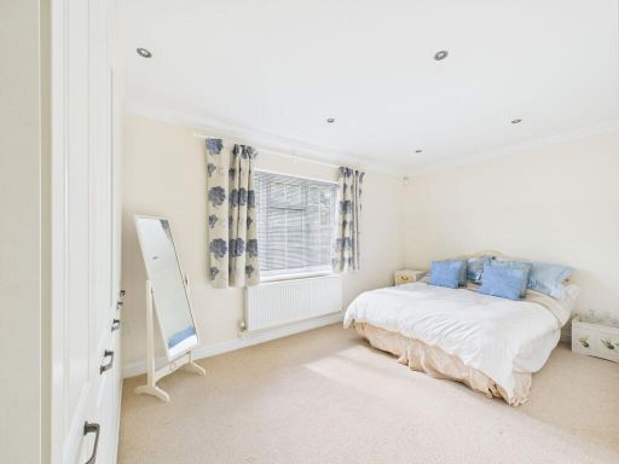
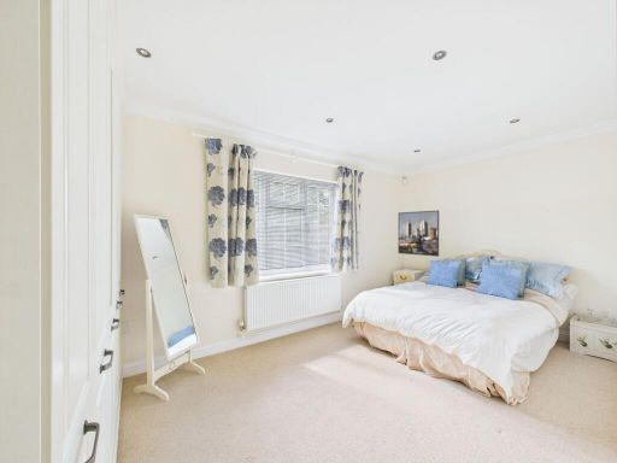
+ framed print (417, 233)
